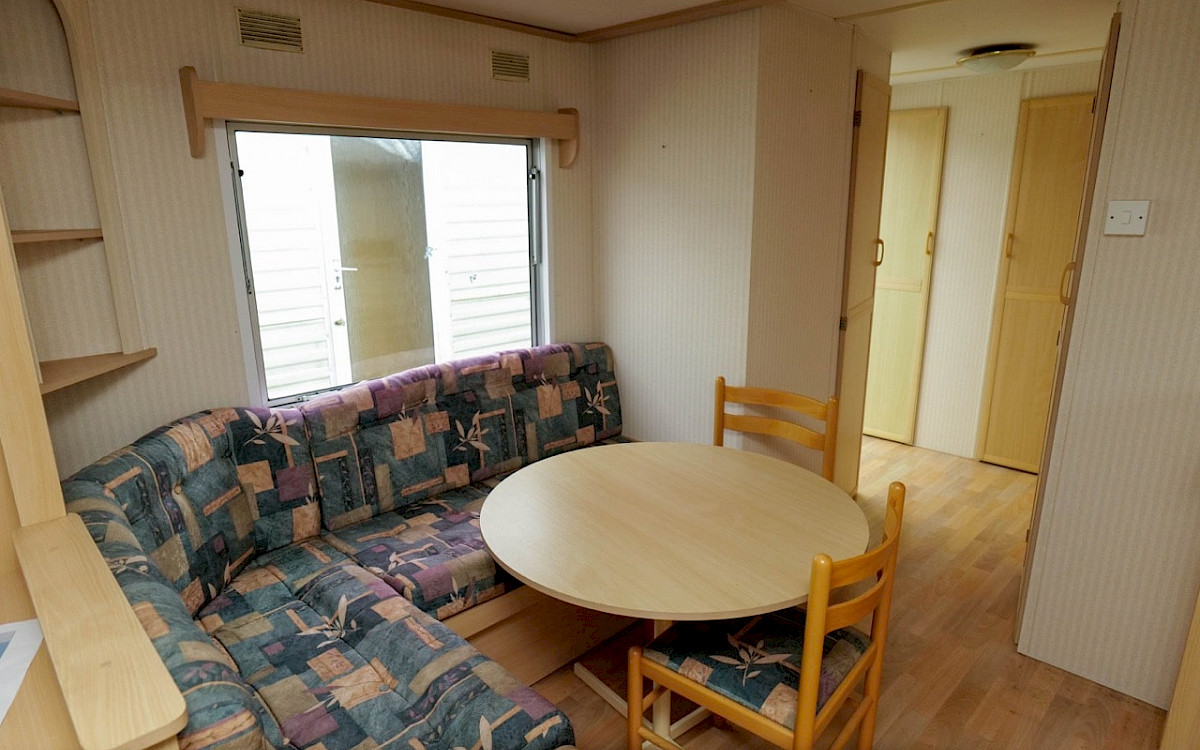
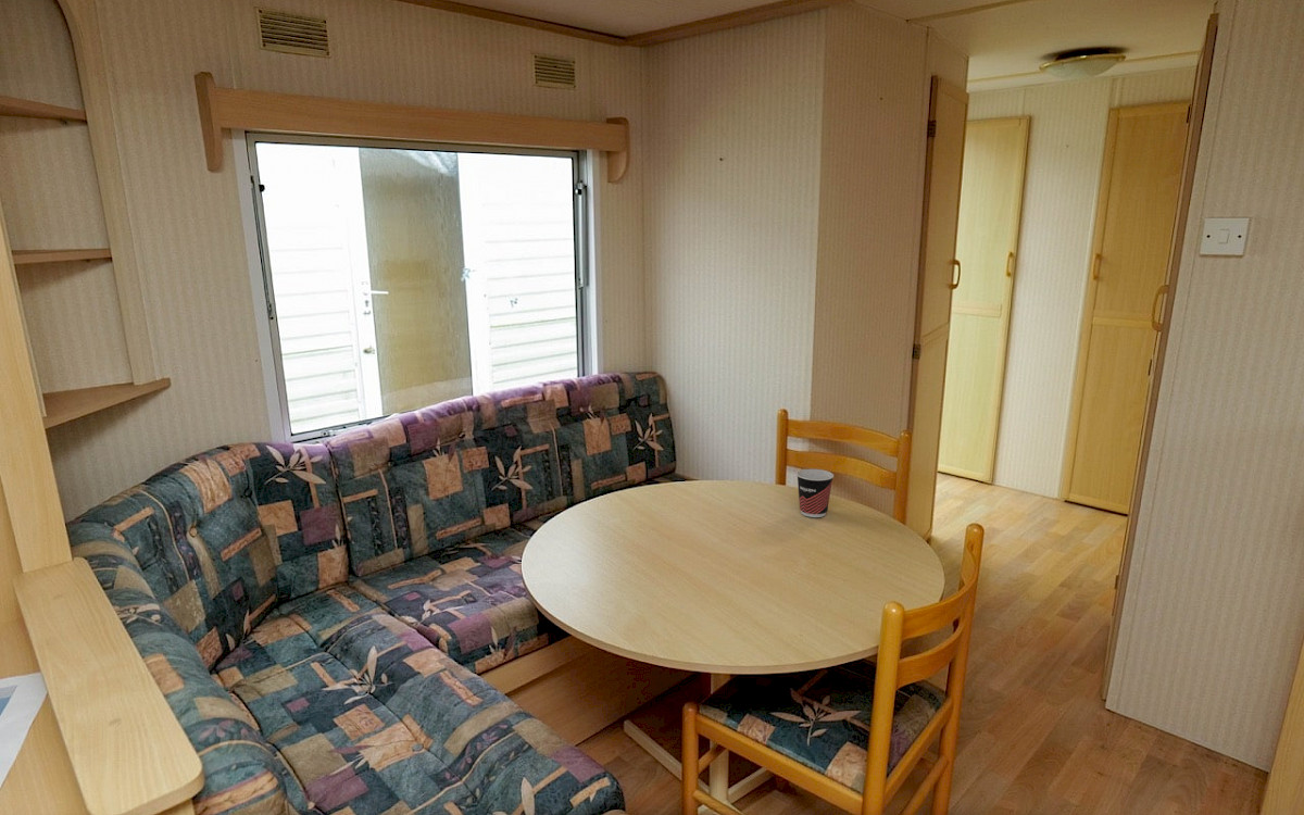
+ cup (814, 493)
